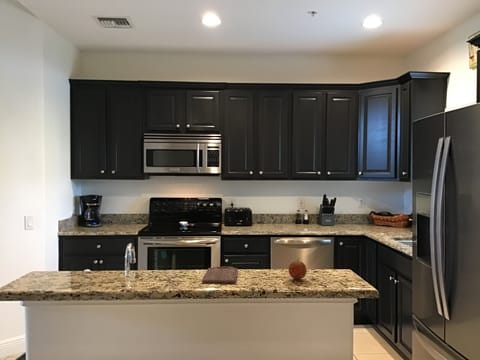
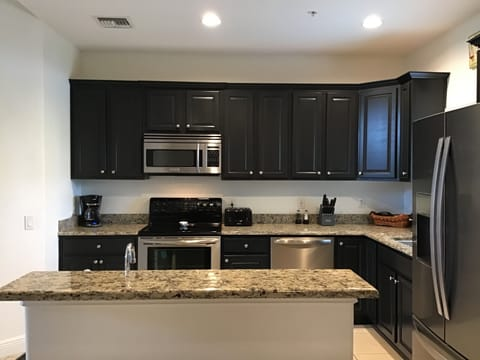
- fruit (297, 268)
- cutting board (221, 273)
